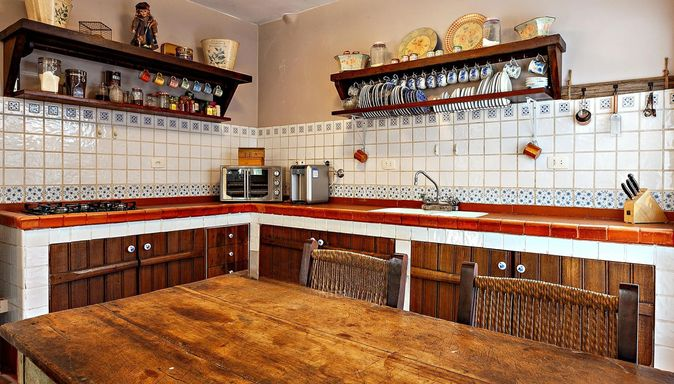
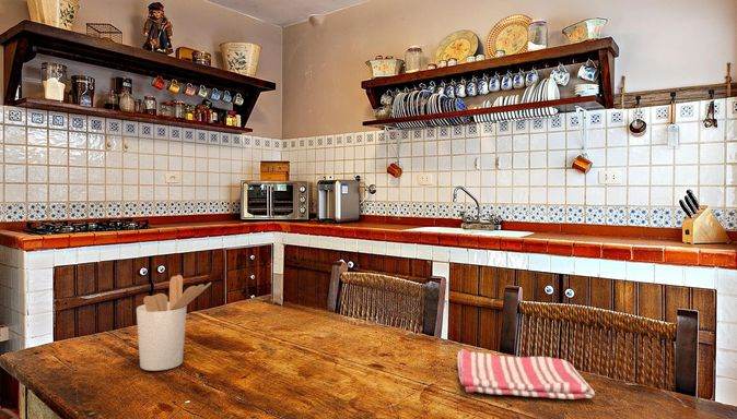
+ dish towel (519, 372)
+ utensil holder (173, 321)
